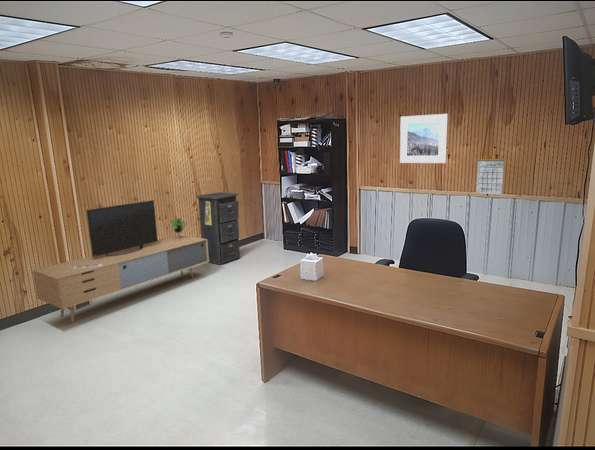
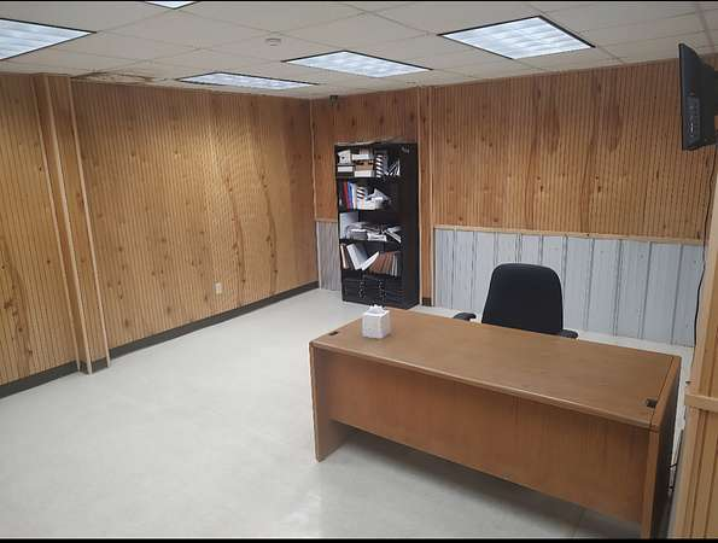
- filing cabinet (221, 228)
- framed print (422, 139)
- media console (129, 251)
- calendar (490, 172)
